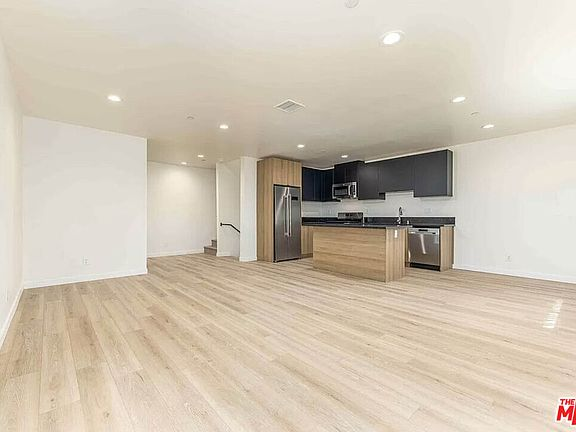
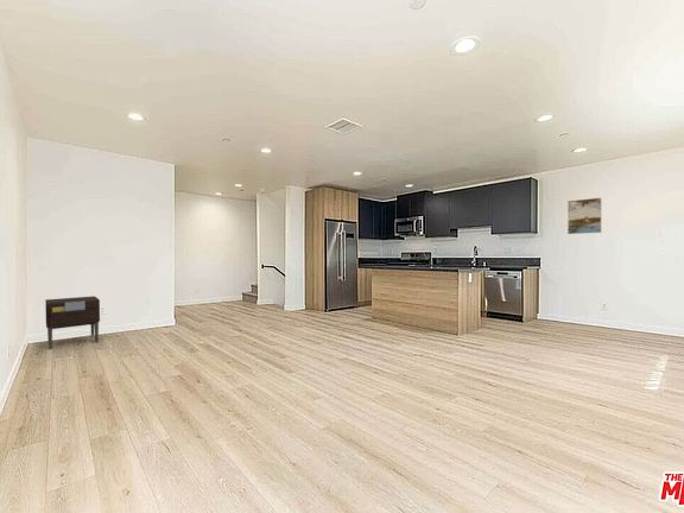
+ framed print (583, 216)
+ nightstand (72, 321)
